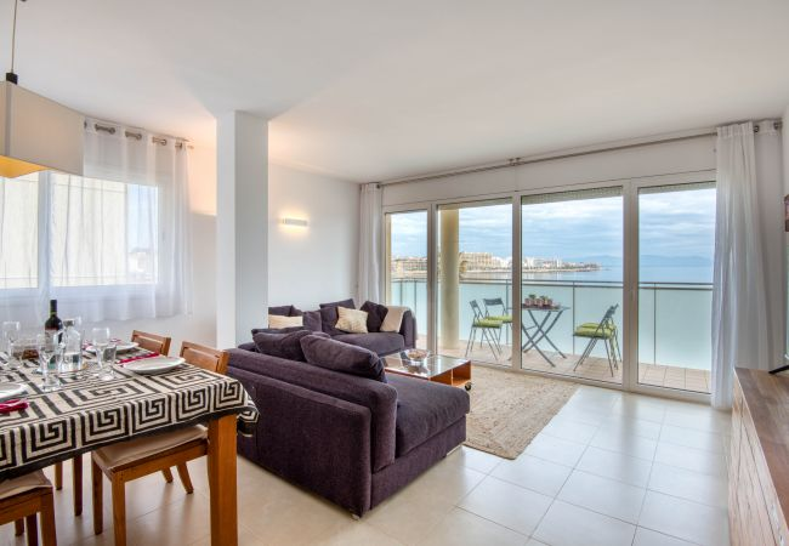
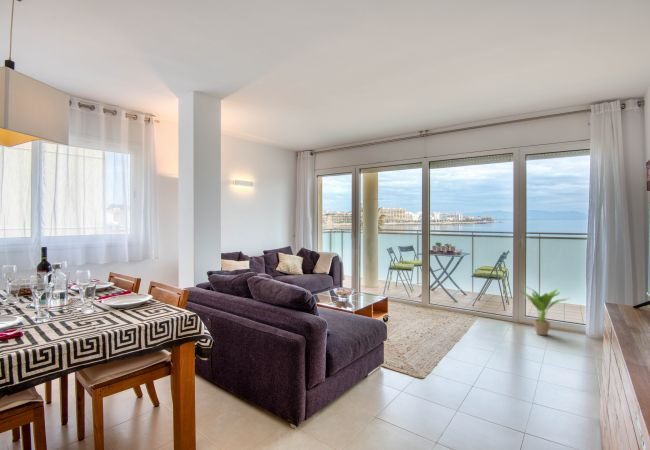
+ potted plant (542, 309)
